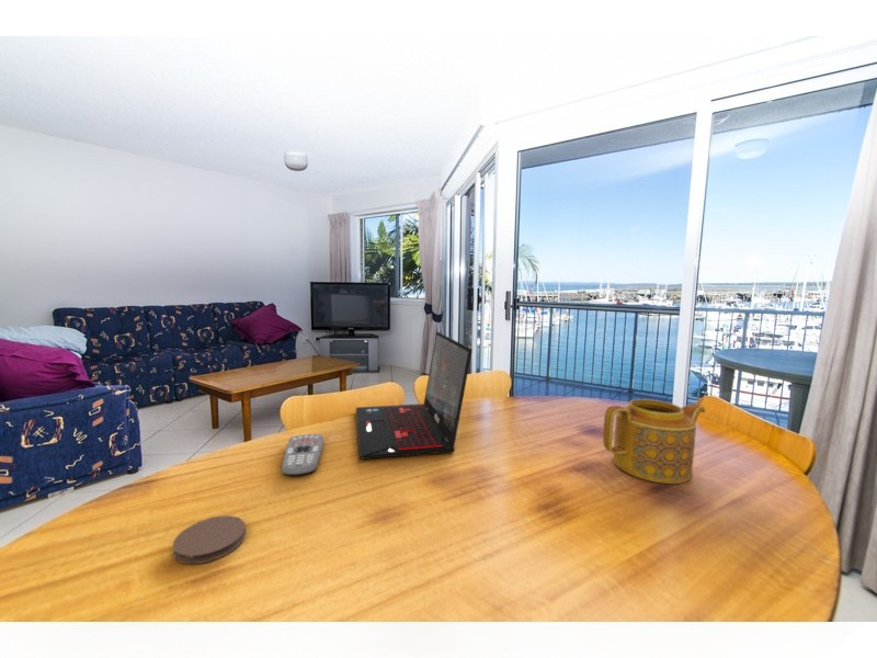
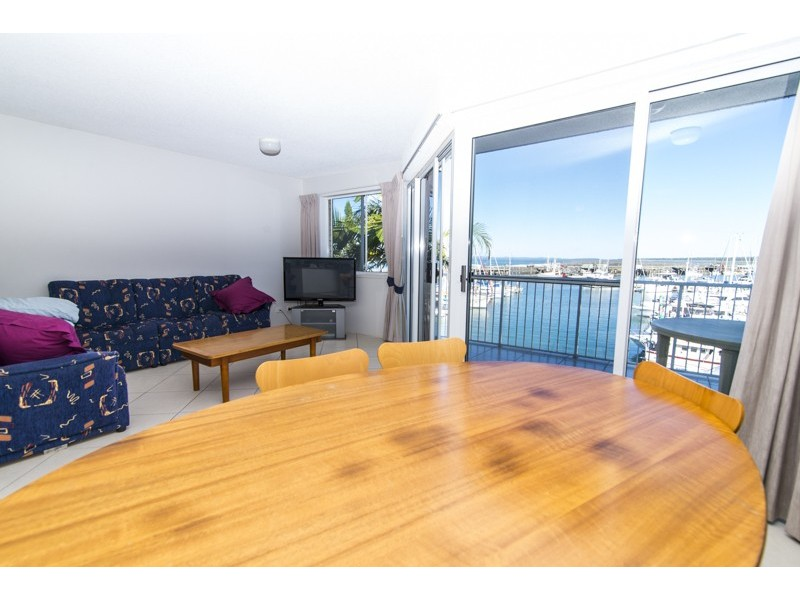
- coaster (210, 537)
- remote control (303, 453)
- laptop (405, 405)
- teapot (654, 435)
